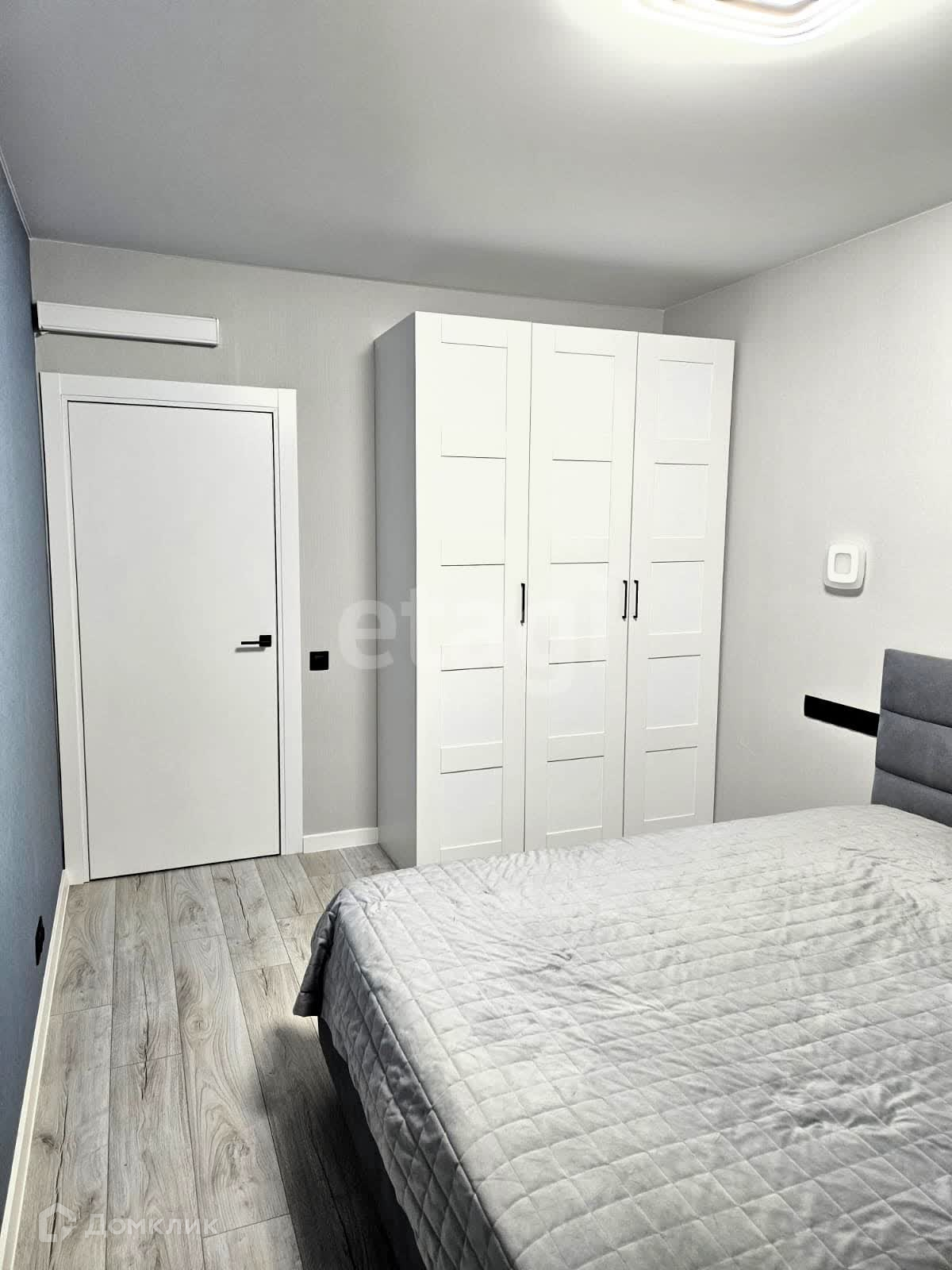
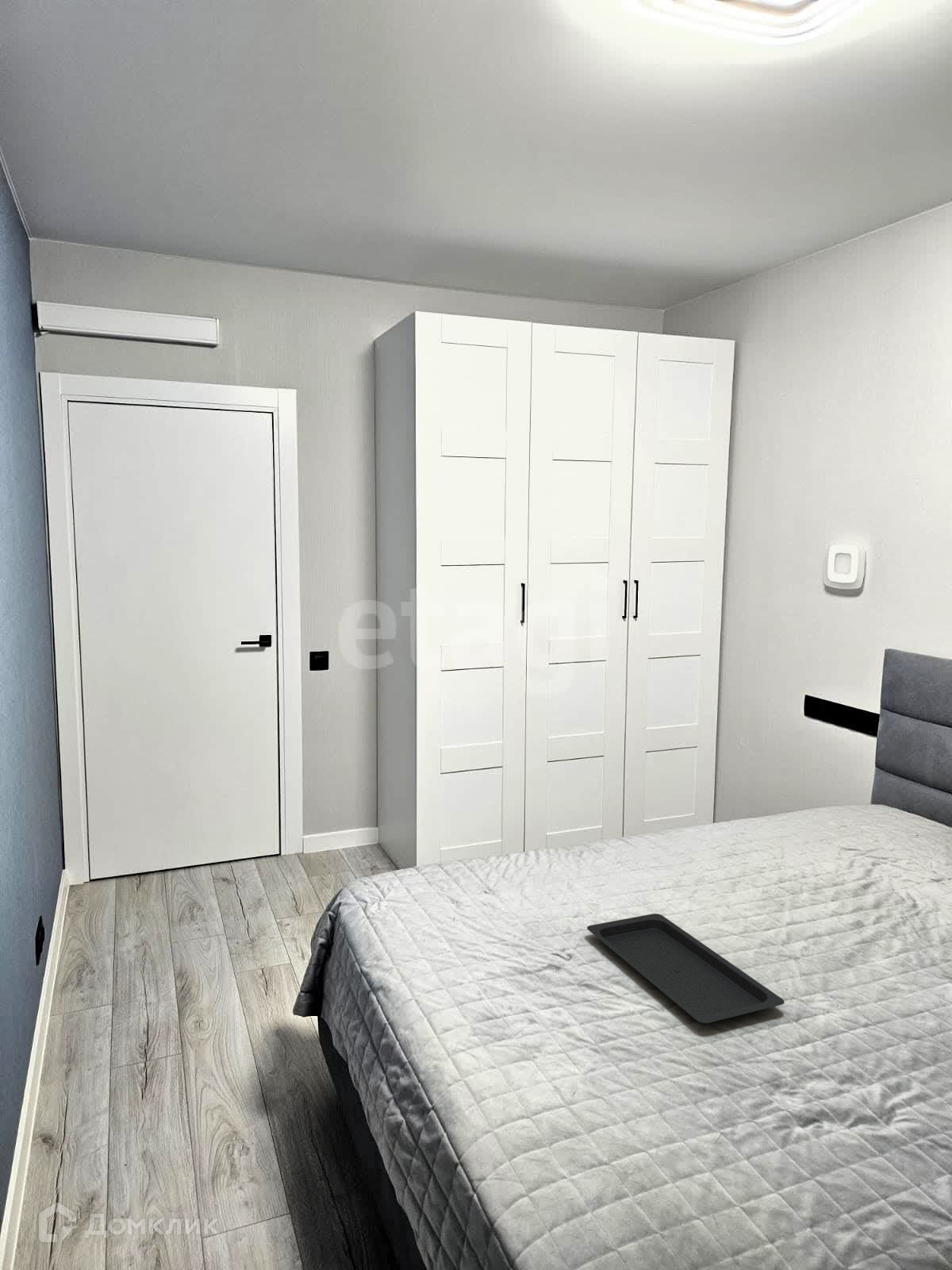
+ serving tray (677, 966)
